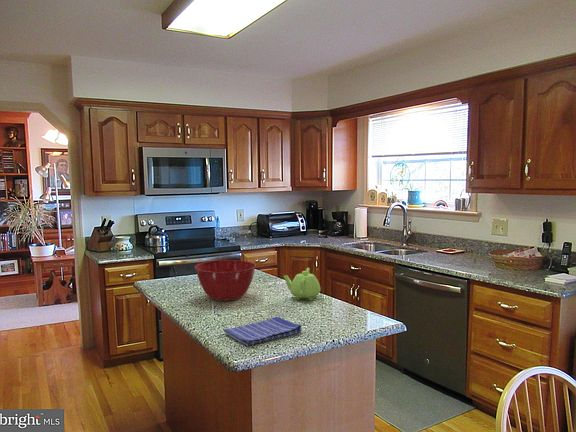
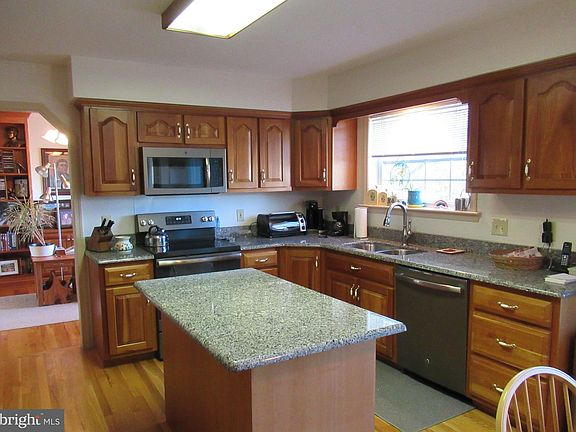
- mixing bowl (226, 281)
- dish towel (263, 329)
- teapot (302, 284)
